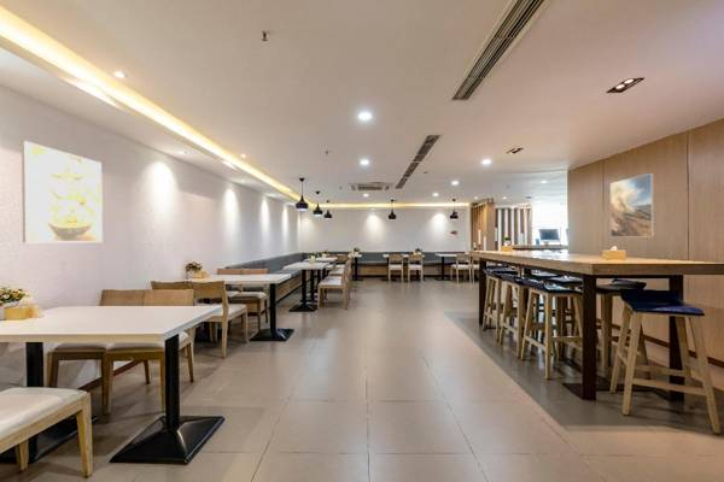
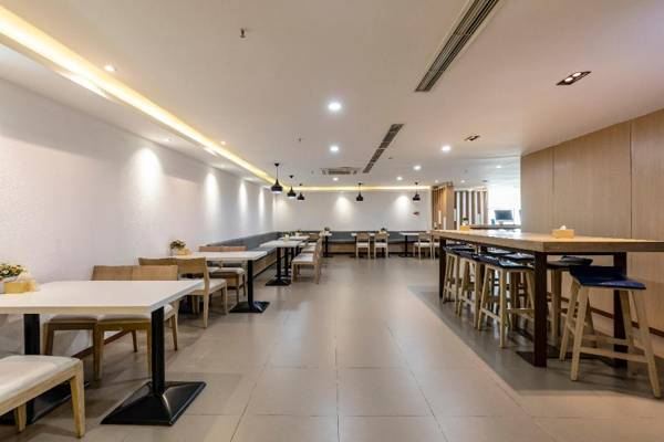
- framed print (66, 198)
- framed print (630, 207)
